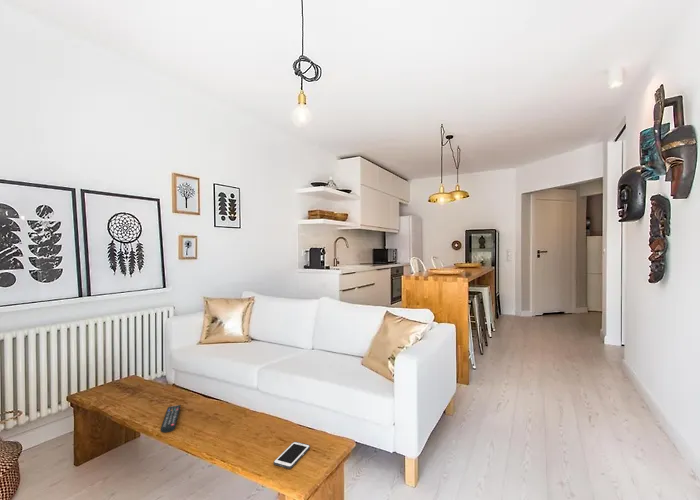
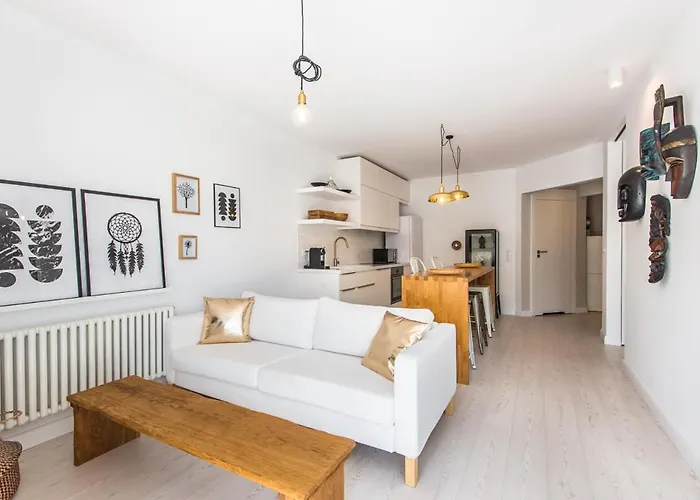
- cell phone (292, 454)
- remote control (171, 417)
